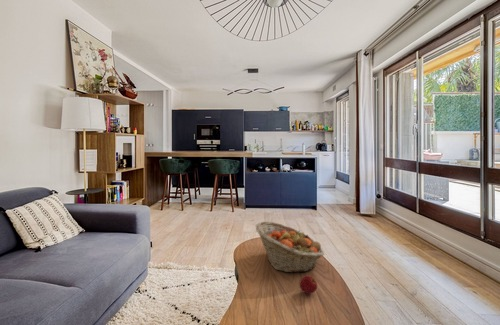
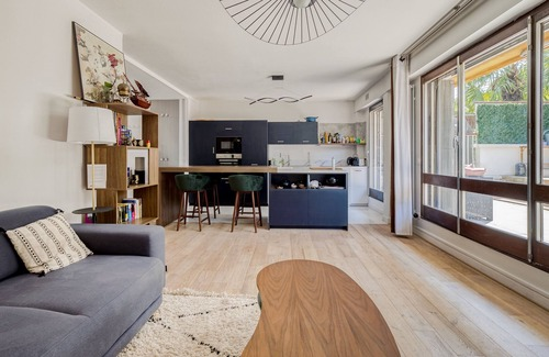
- fruit basket (288, 243)
- apple (308, 284)
